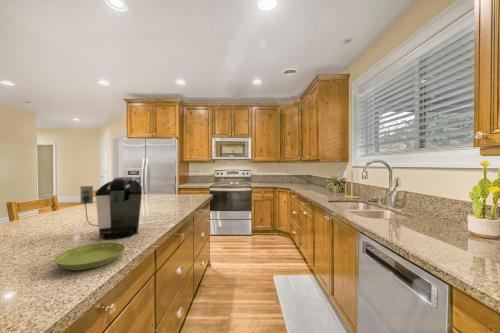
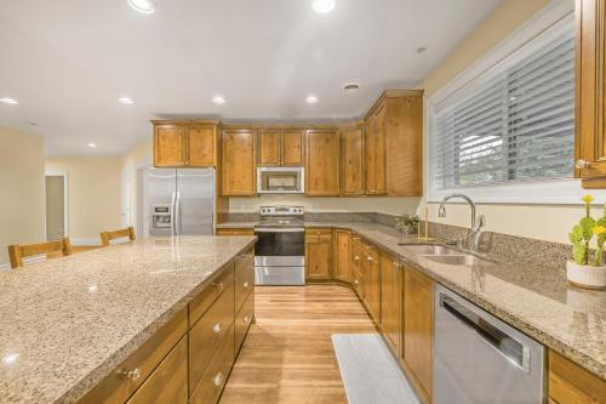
- saucer (92, 256)
- coffee maker (108, 205)
